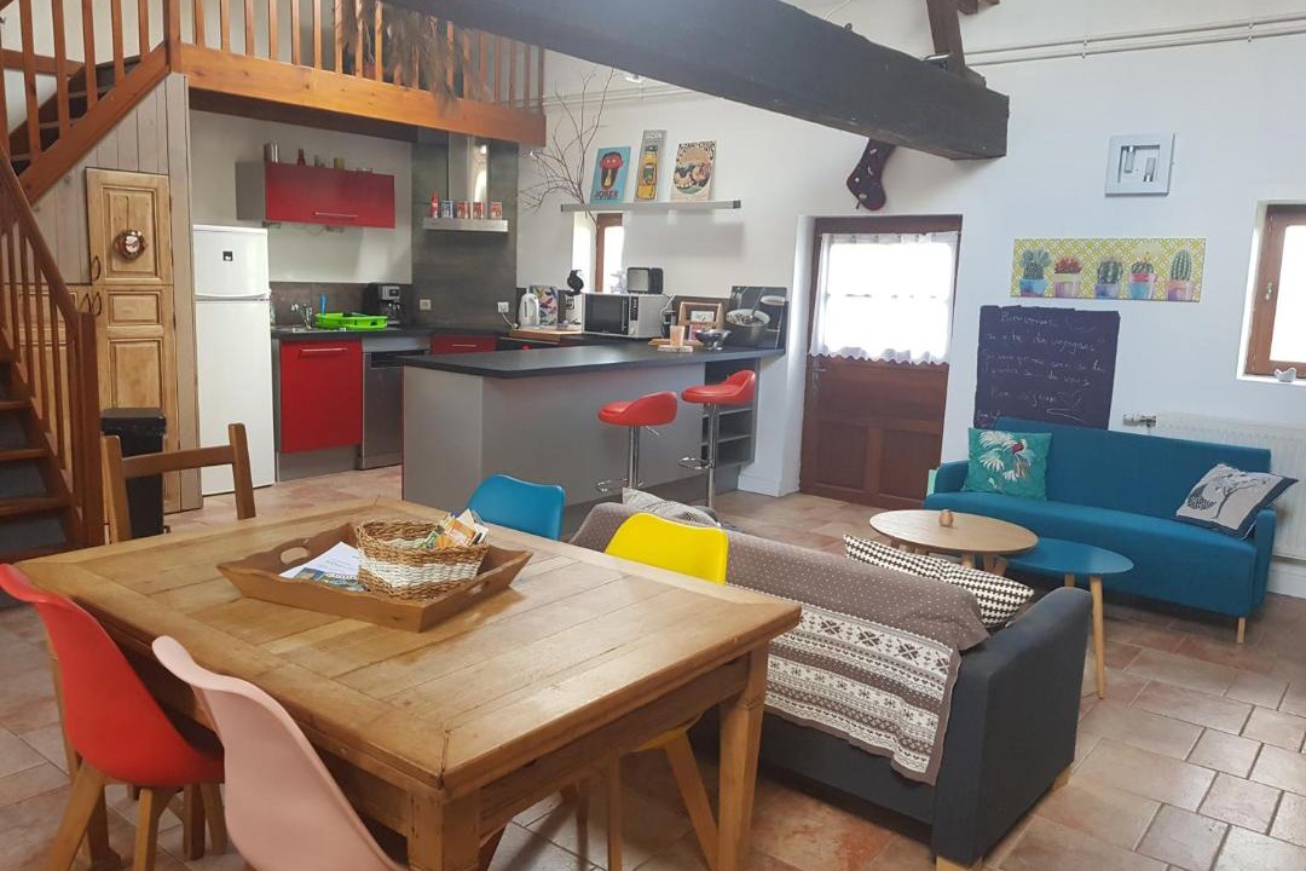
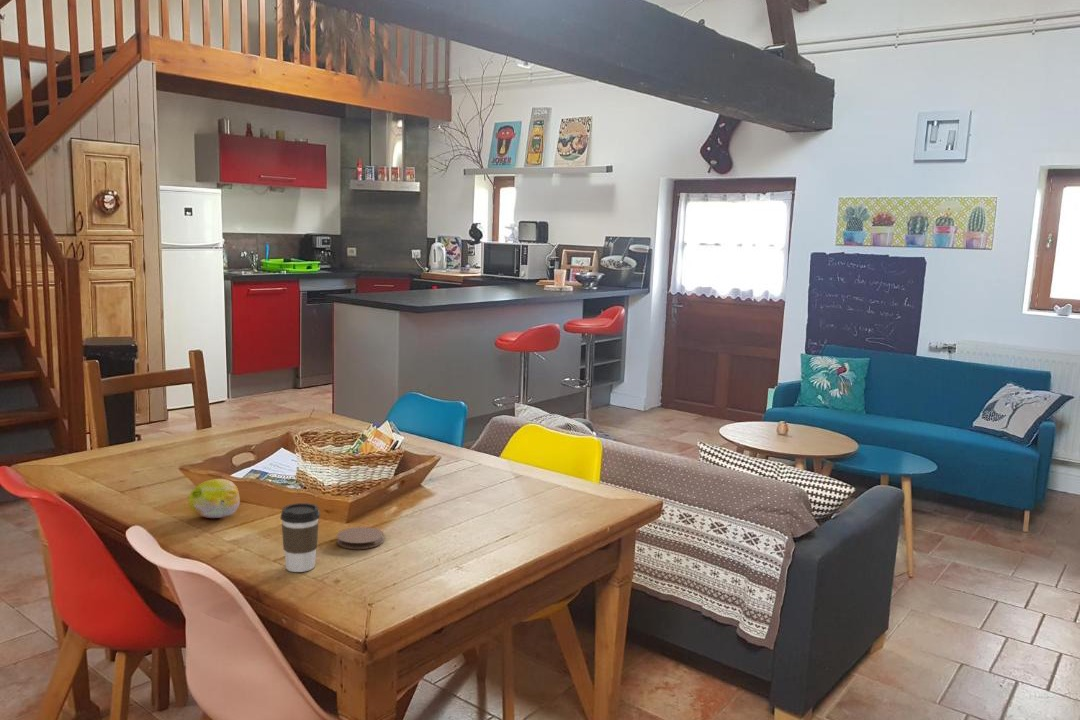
+ coaster (360, 537)
+ fruit (213, 498)
+ coffee cup (300, 537)
